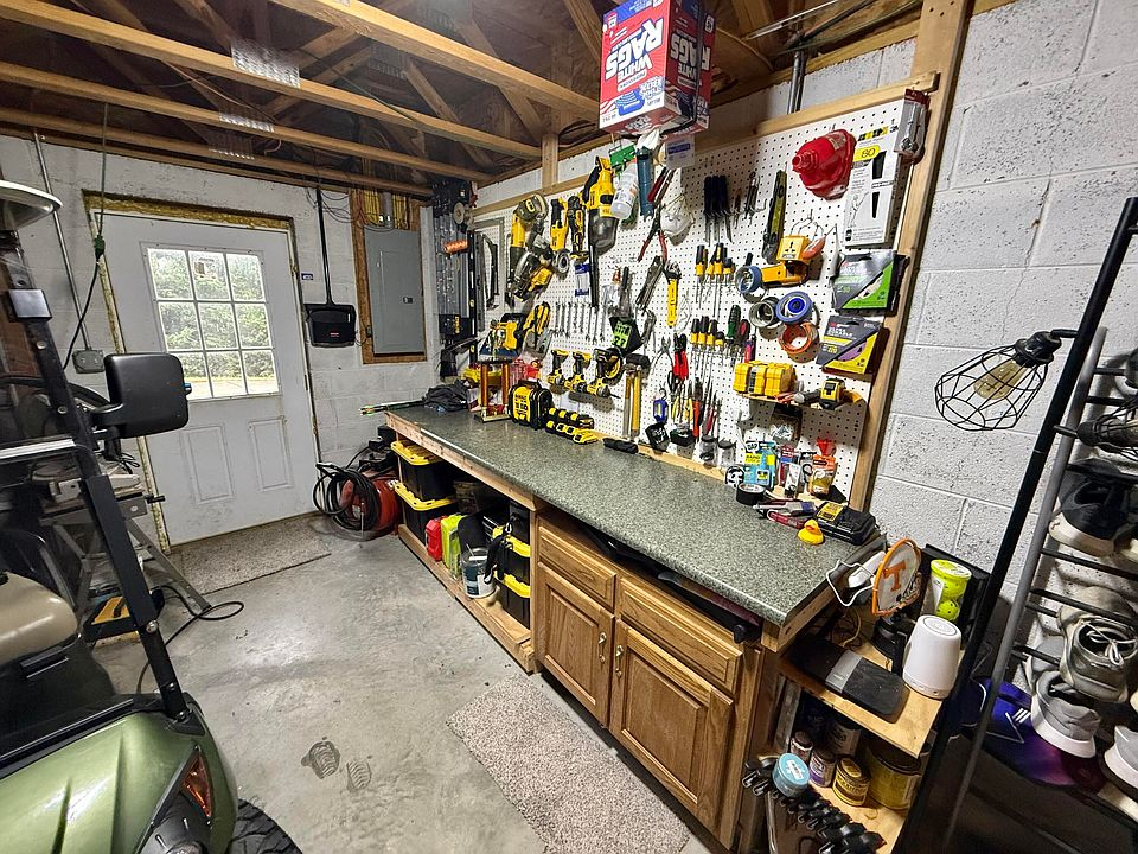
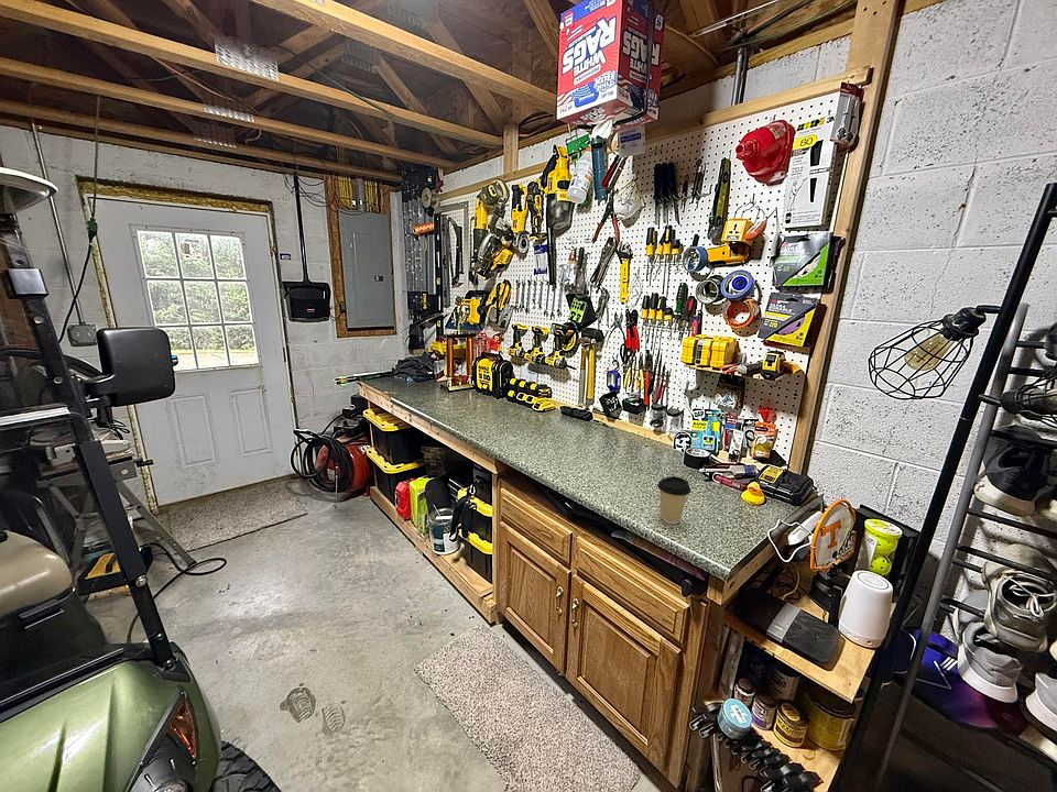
+ coffee cup (672, 501)
